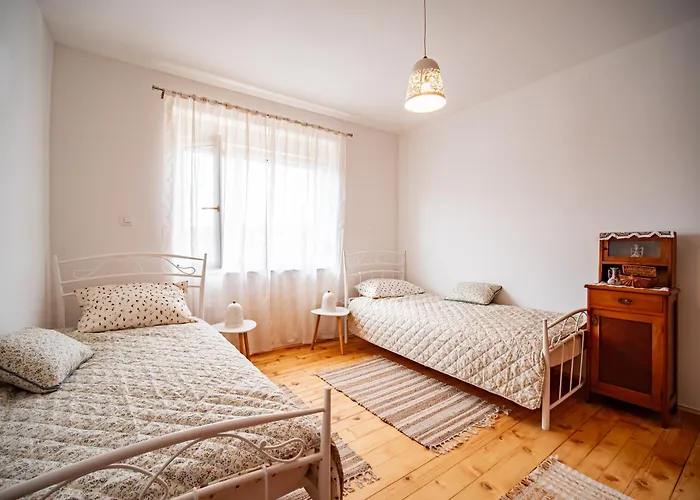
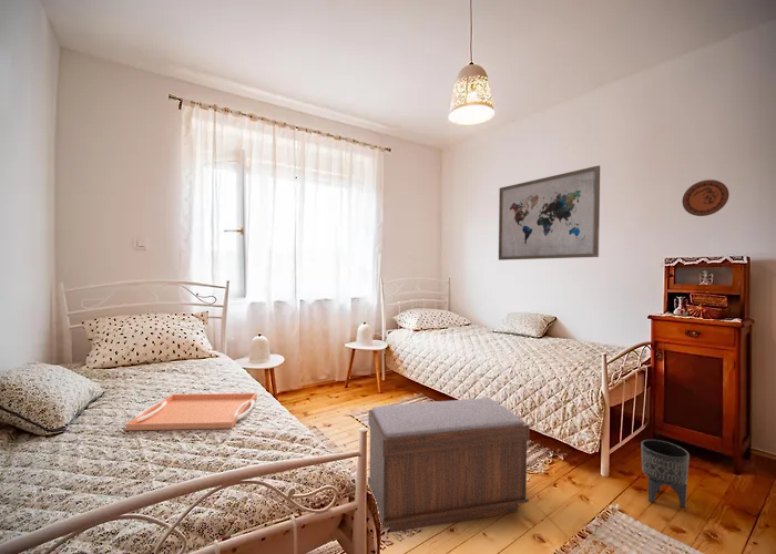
+ serving tray (198, 409)
+ wall art (543, 218)
+ planter (663, 473)
+ bench (443, 455)
+ decorative plate (704, 197)
